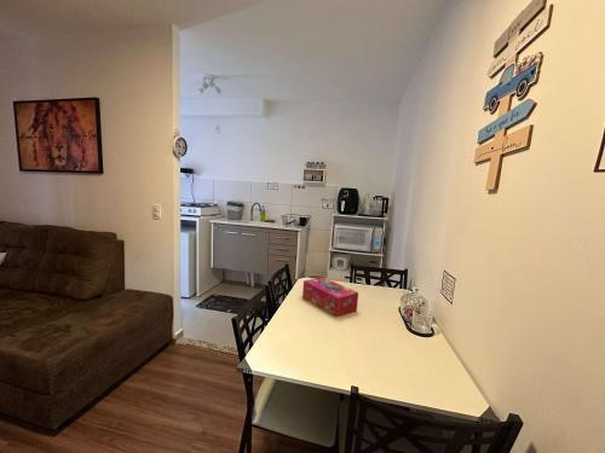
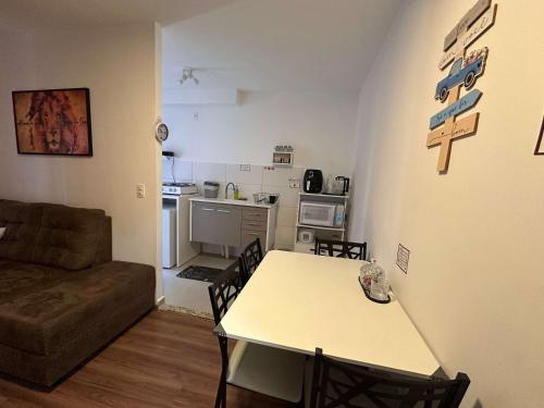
- tissue box (329, 295)
